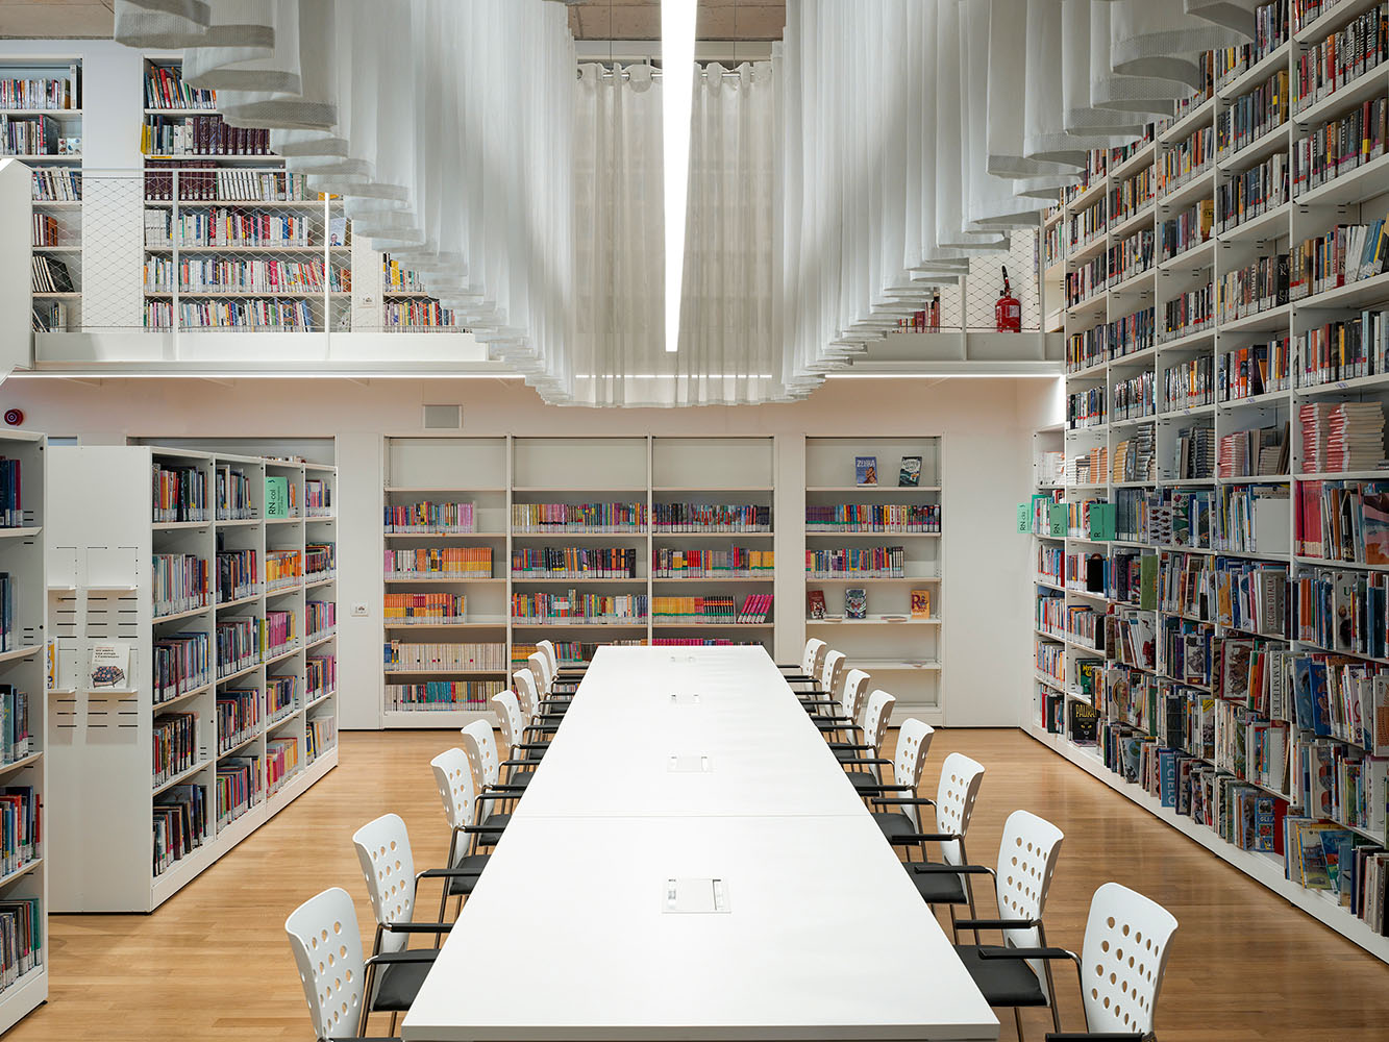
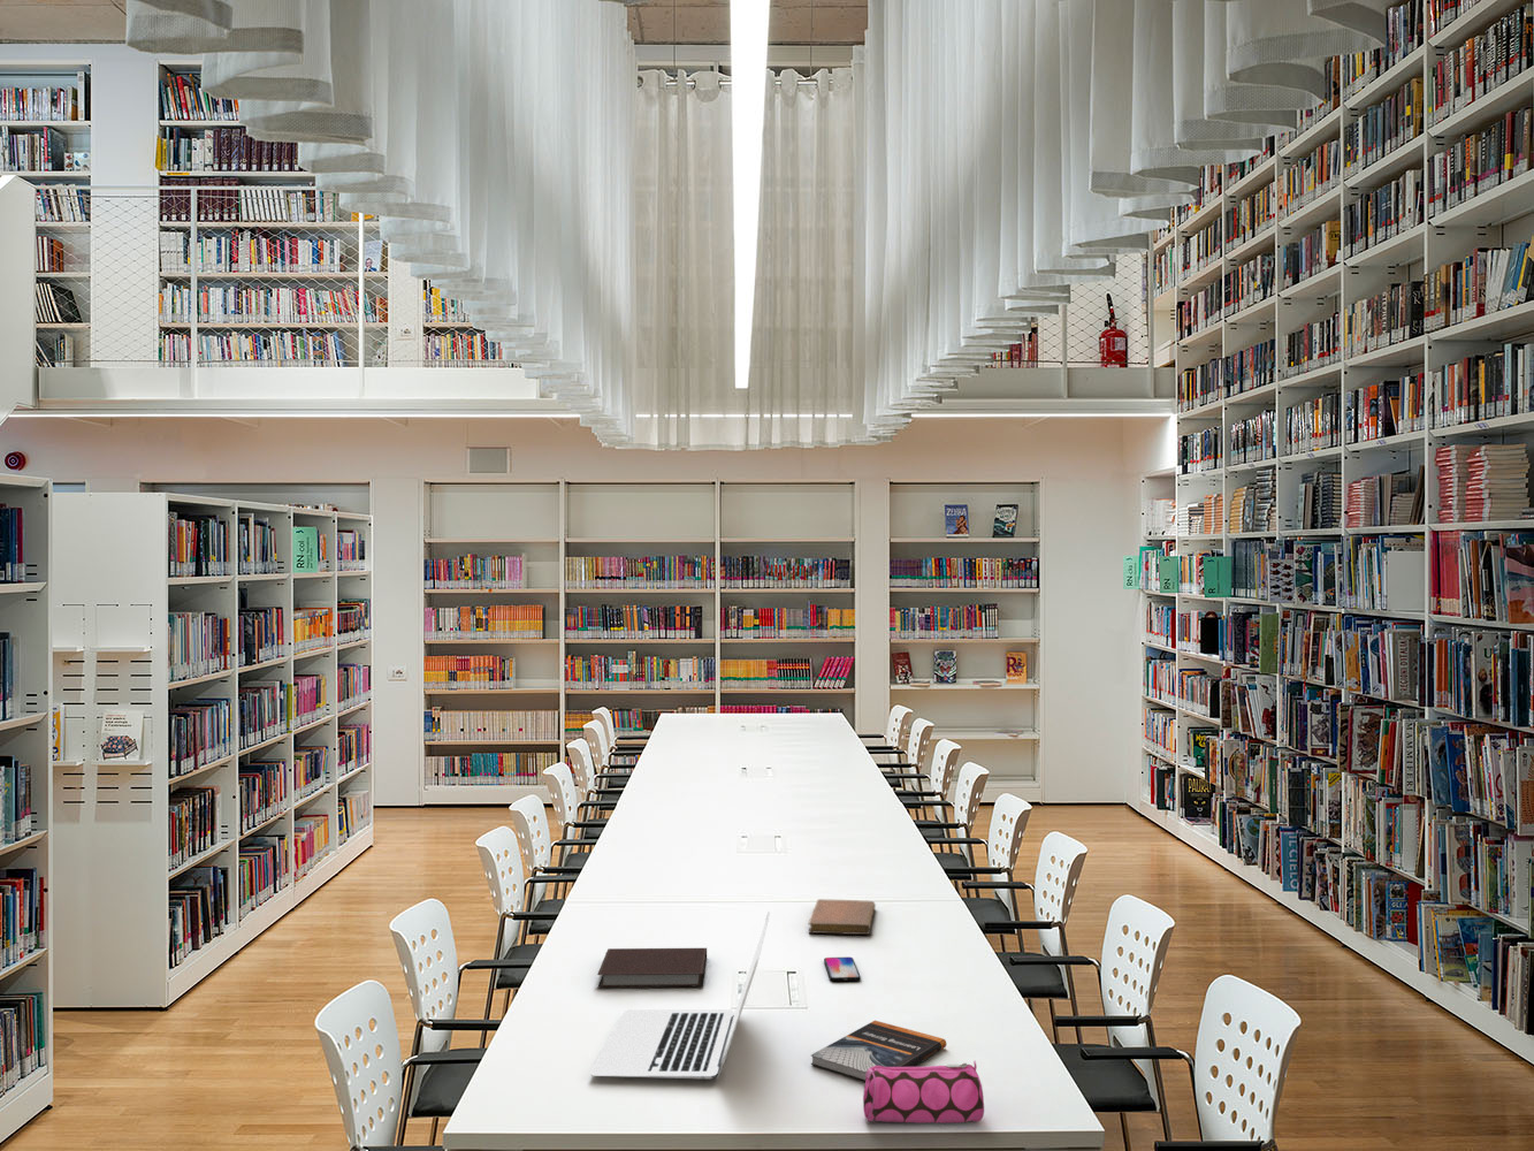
+ notebook (654, 966)
+ notebook (843, 915)
+ pencil case (922, 1091)
+ laptop (685, 1010)
+ smartphone (841, 968)
+ book (879, 1051)
